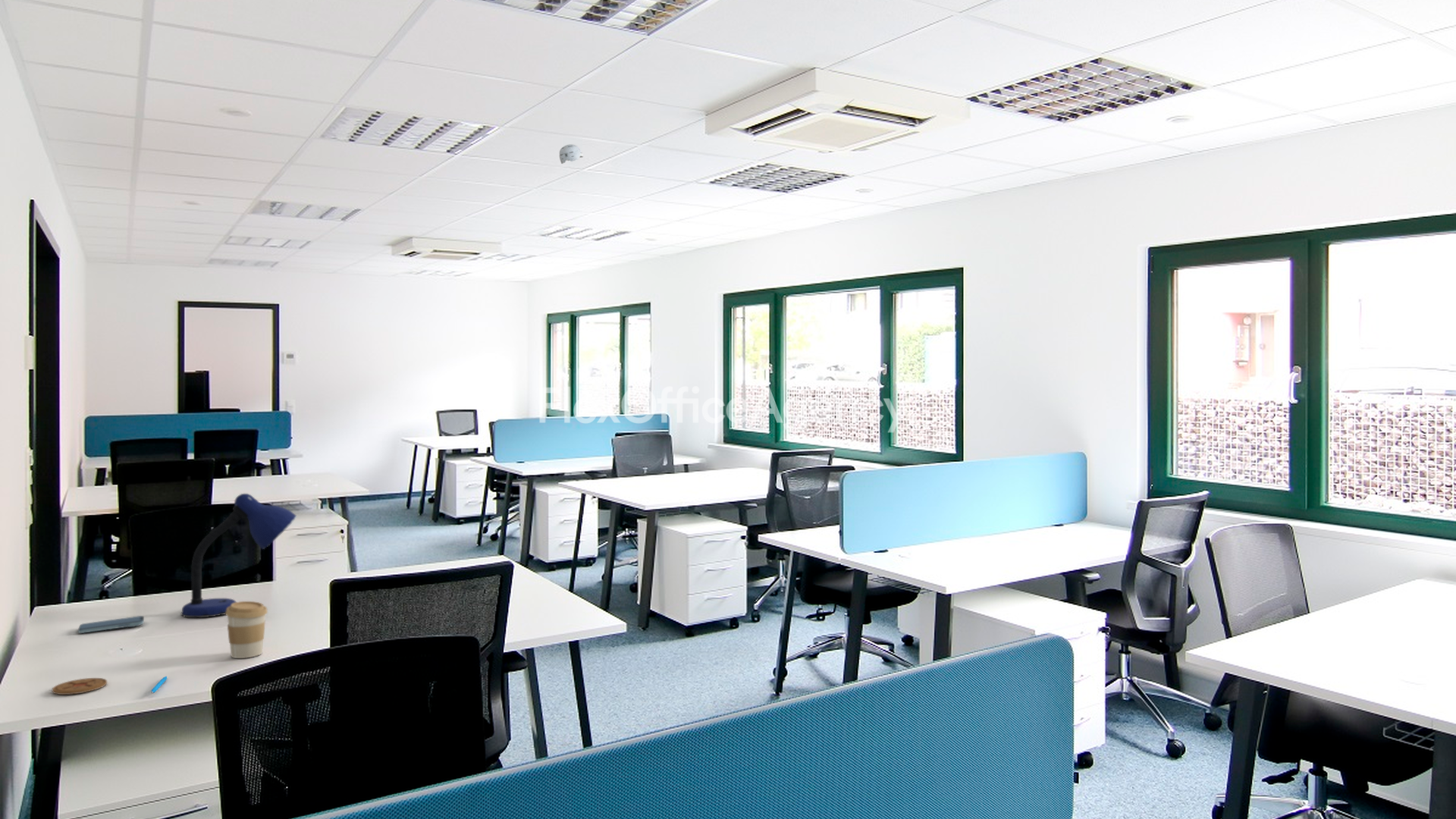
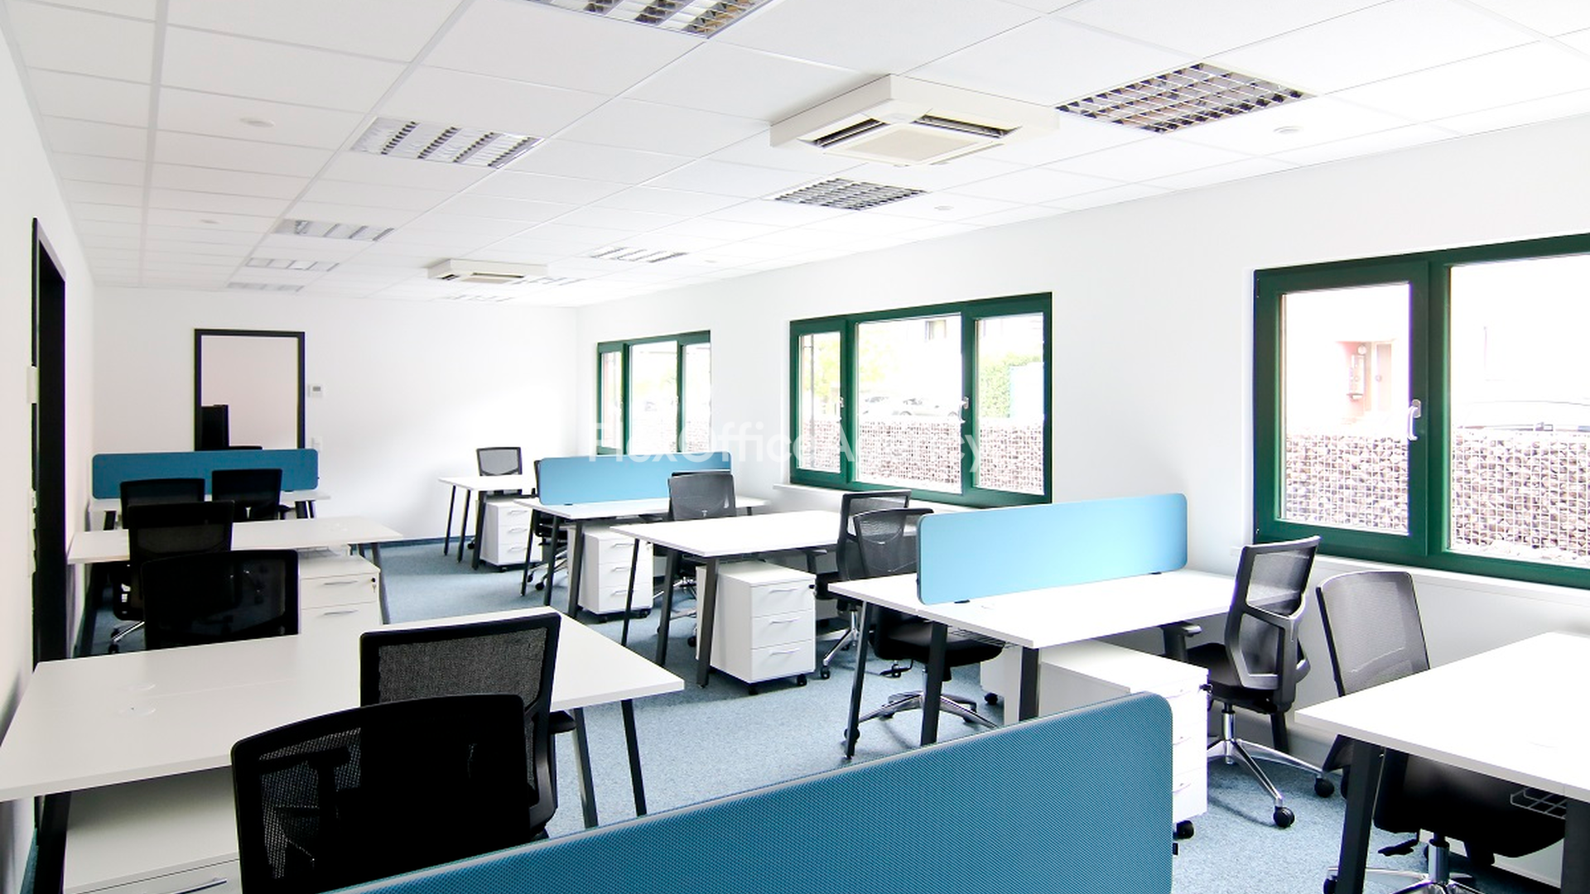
- pen (159, 684)
- smartphone (111, 624)
- coffee cup (246, 629)
- smoke detector (571, 155)
- desk lamp (255, 541)
- coaster (80, 686)
